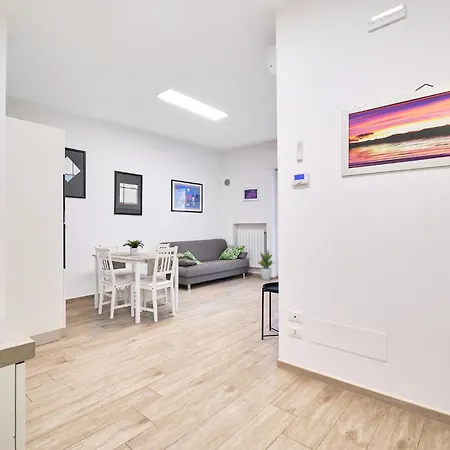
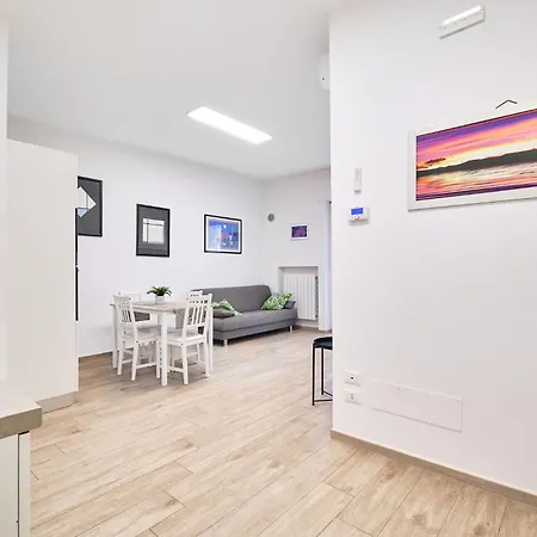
- potted plant (265, 264)
